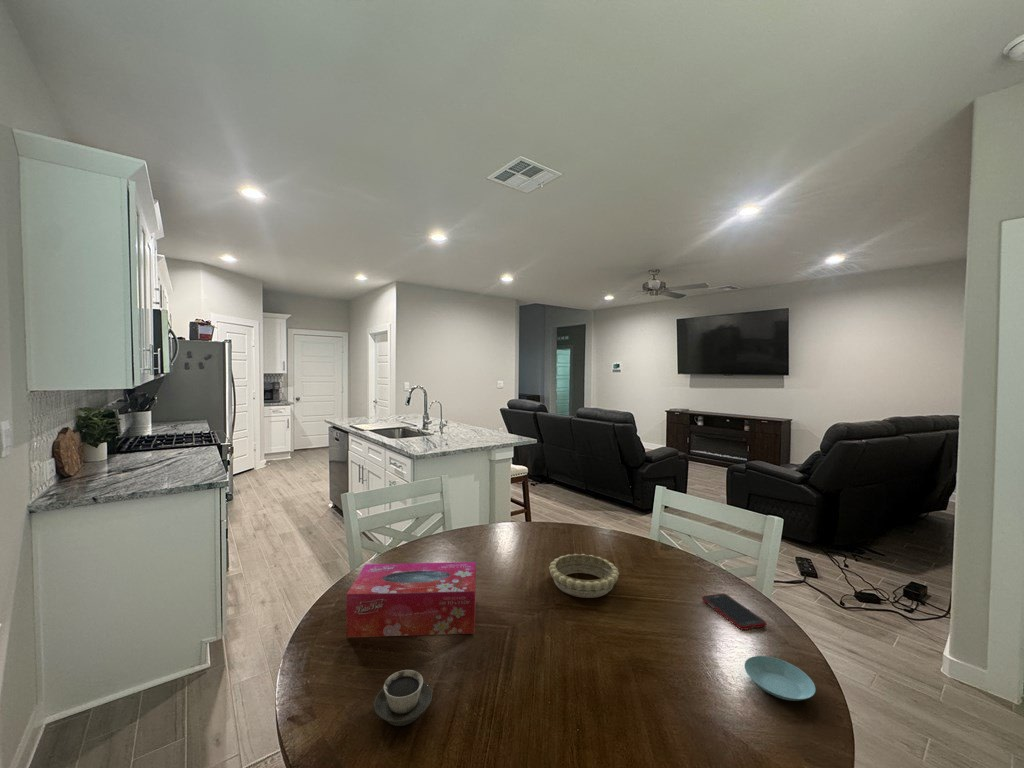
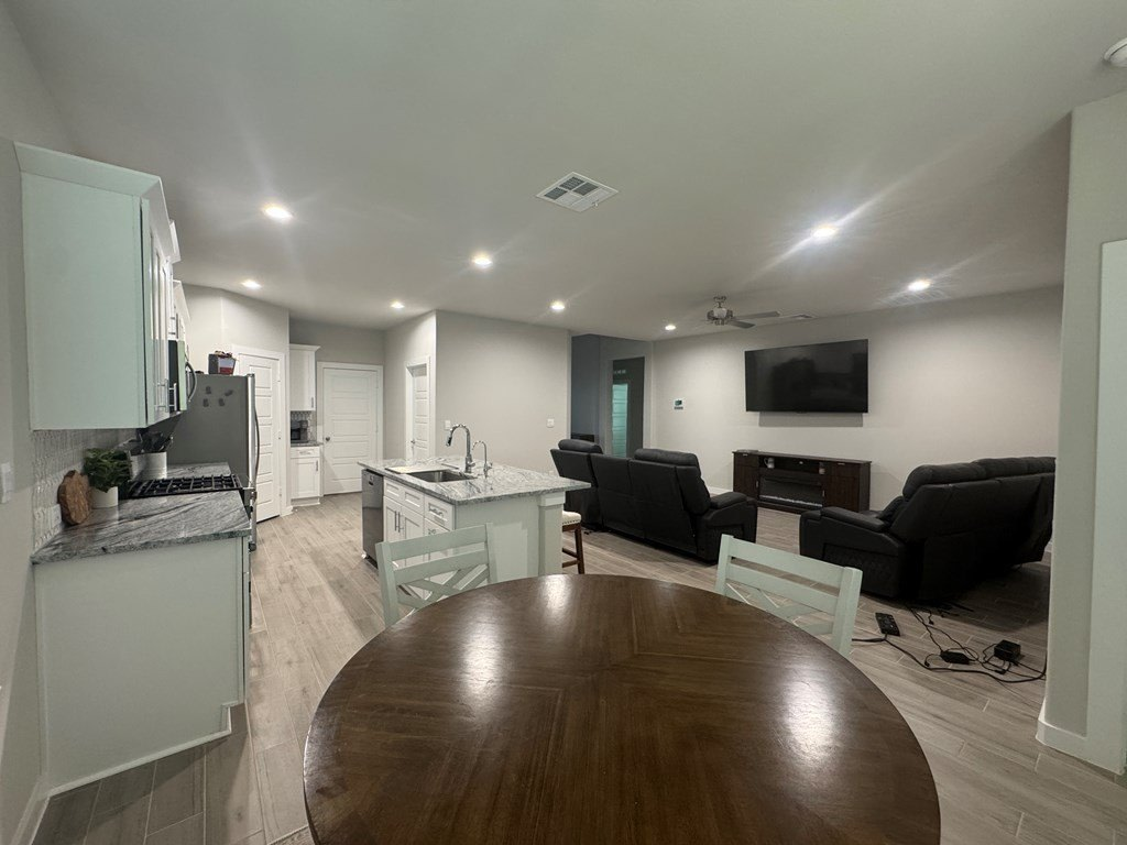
- cup (403, 696)
- decorative bowl (583, 572)
- saucer (778, 681)
- tissue box (416, 596)
- cell phone (732, 610)
